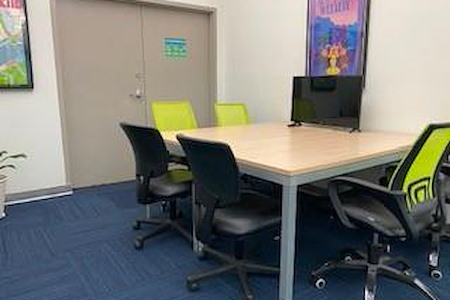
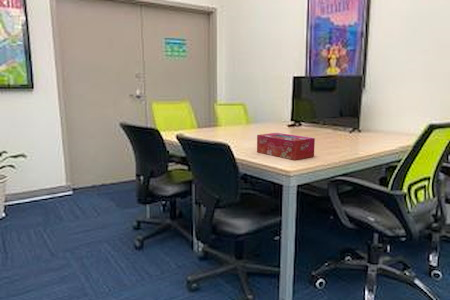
+ tissue box (284, 145)
